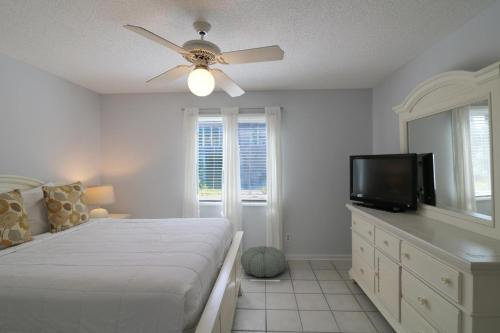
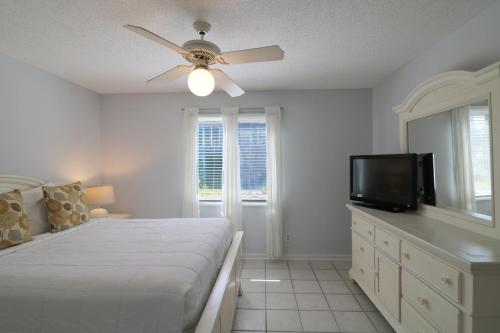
- pouf (263, 260)
